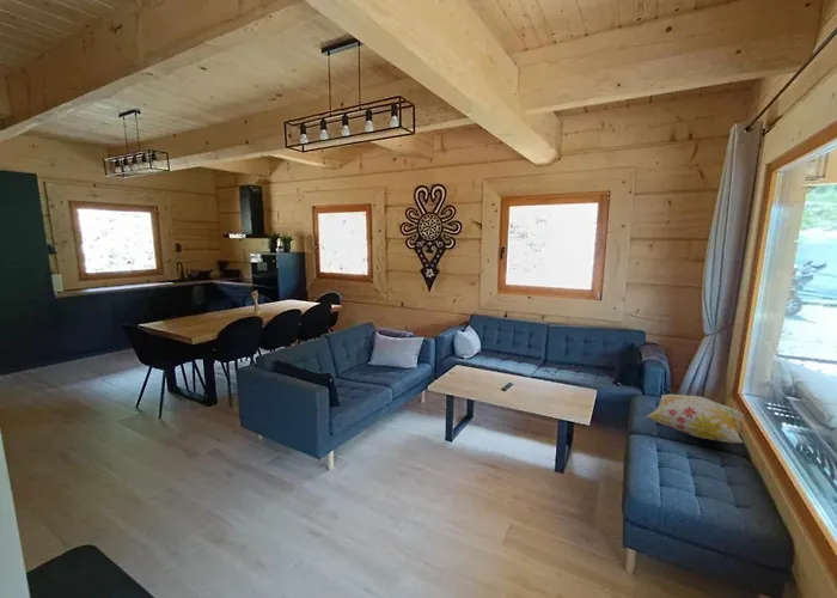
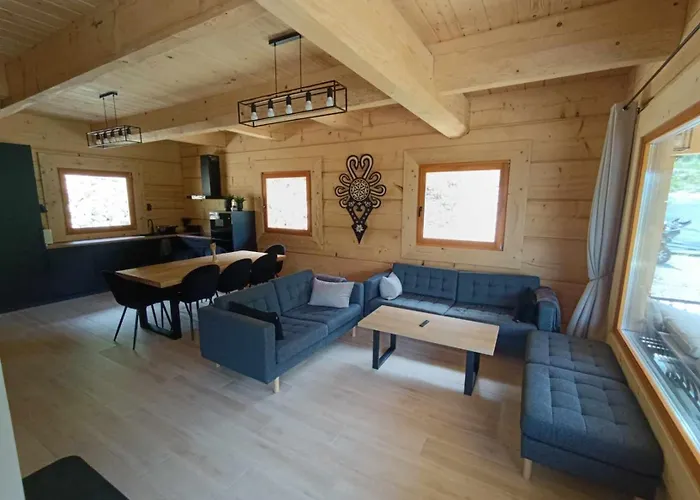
- decorative pillow (696, 415)
